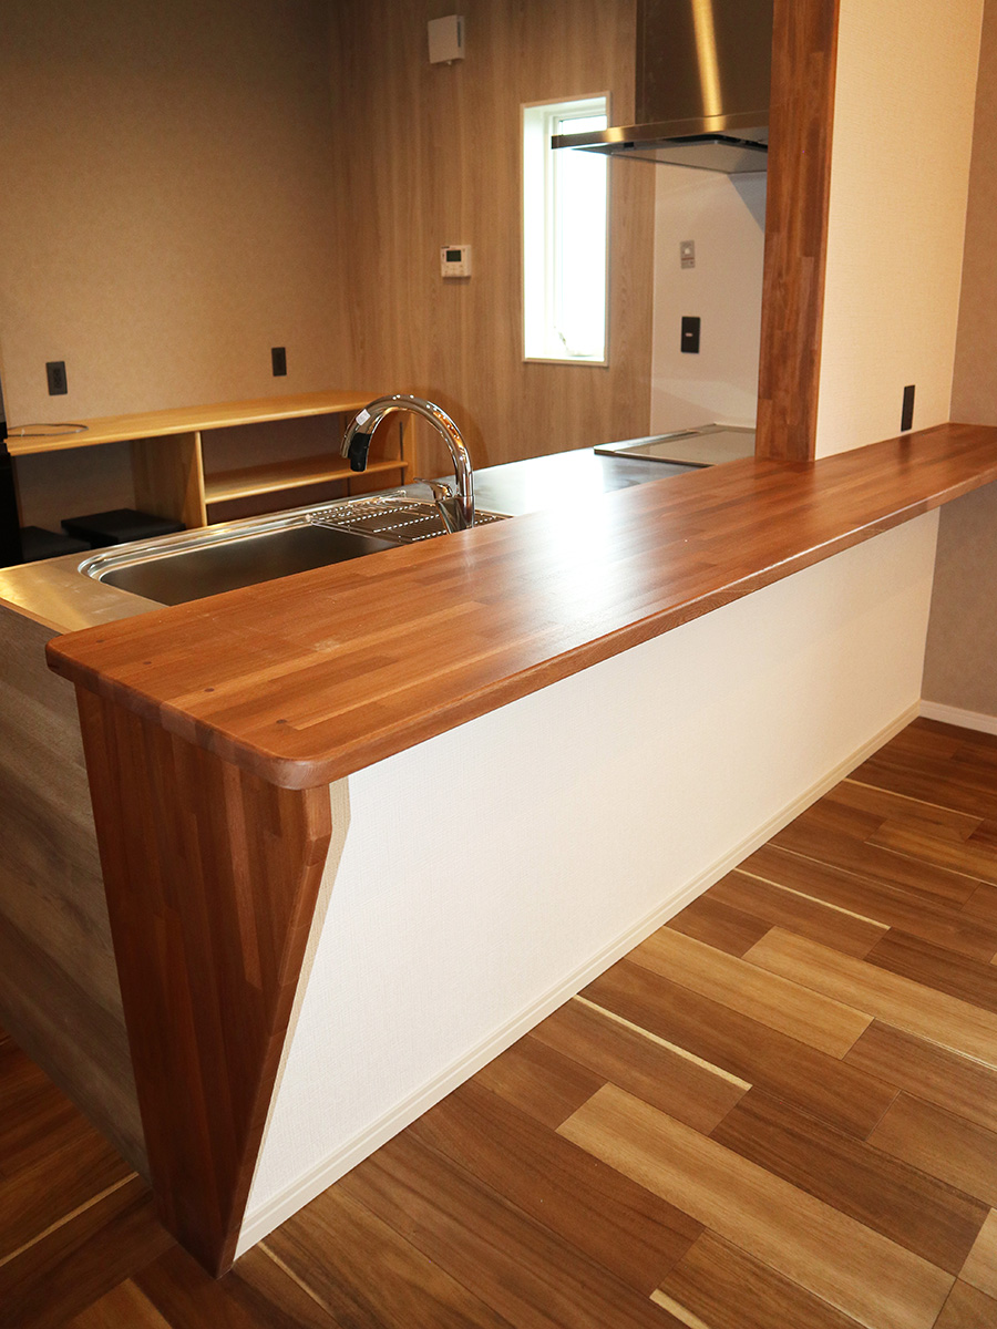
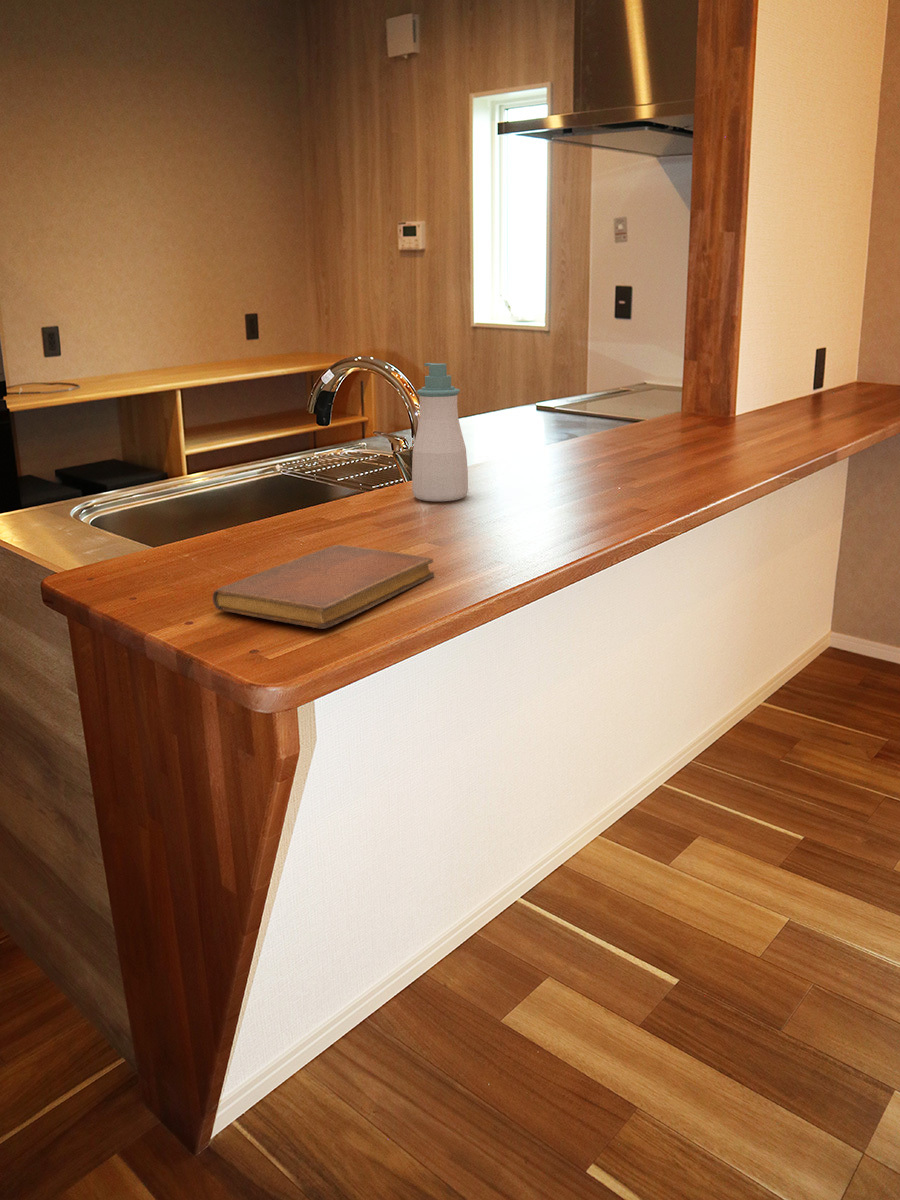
+ soap bottle (439, 431)
+ notebook (328, 581)
